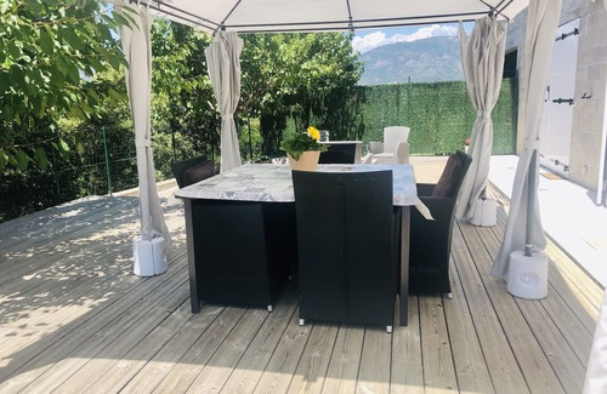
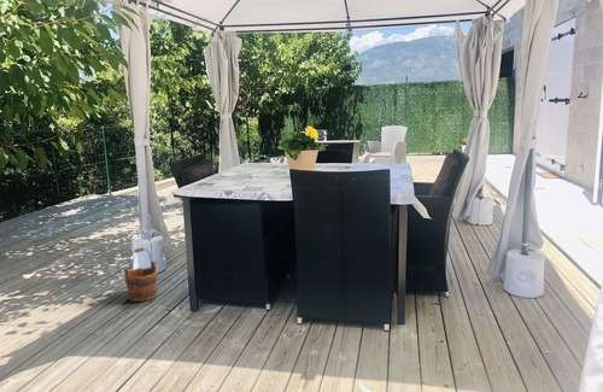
+ wooden bucket (140, 273)
